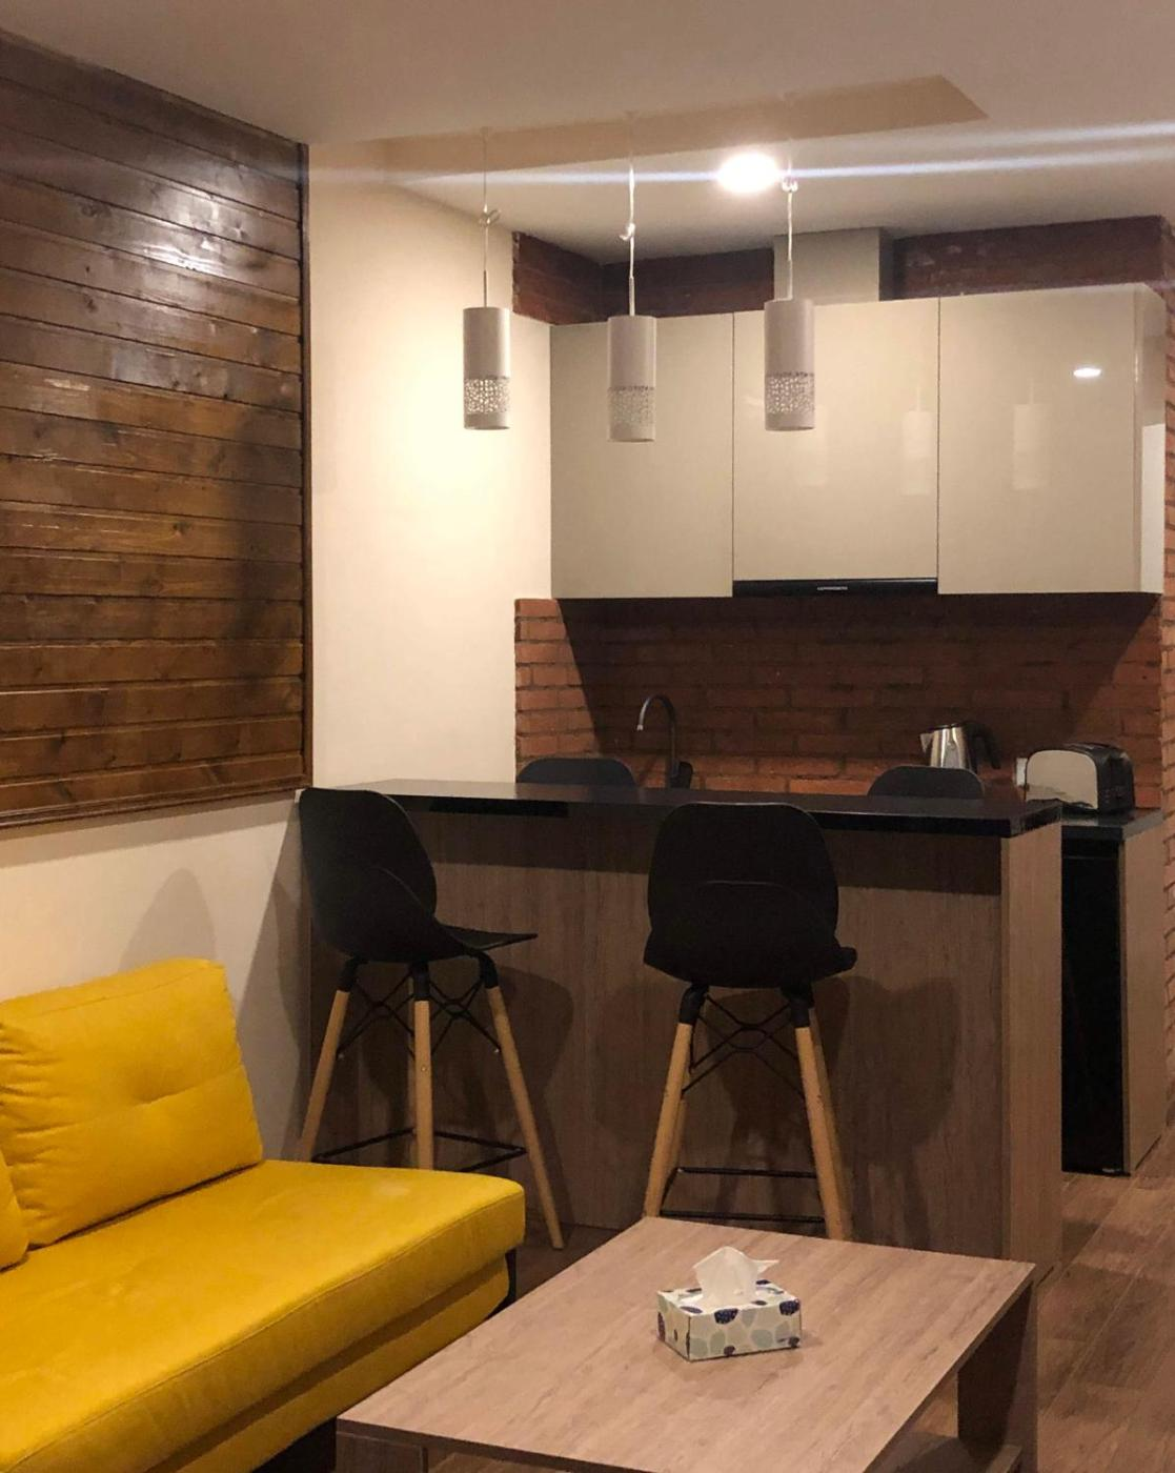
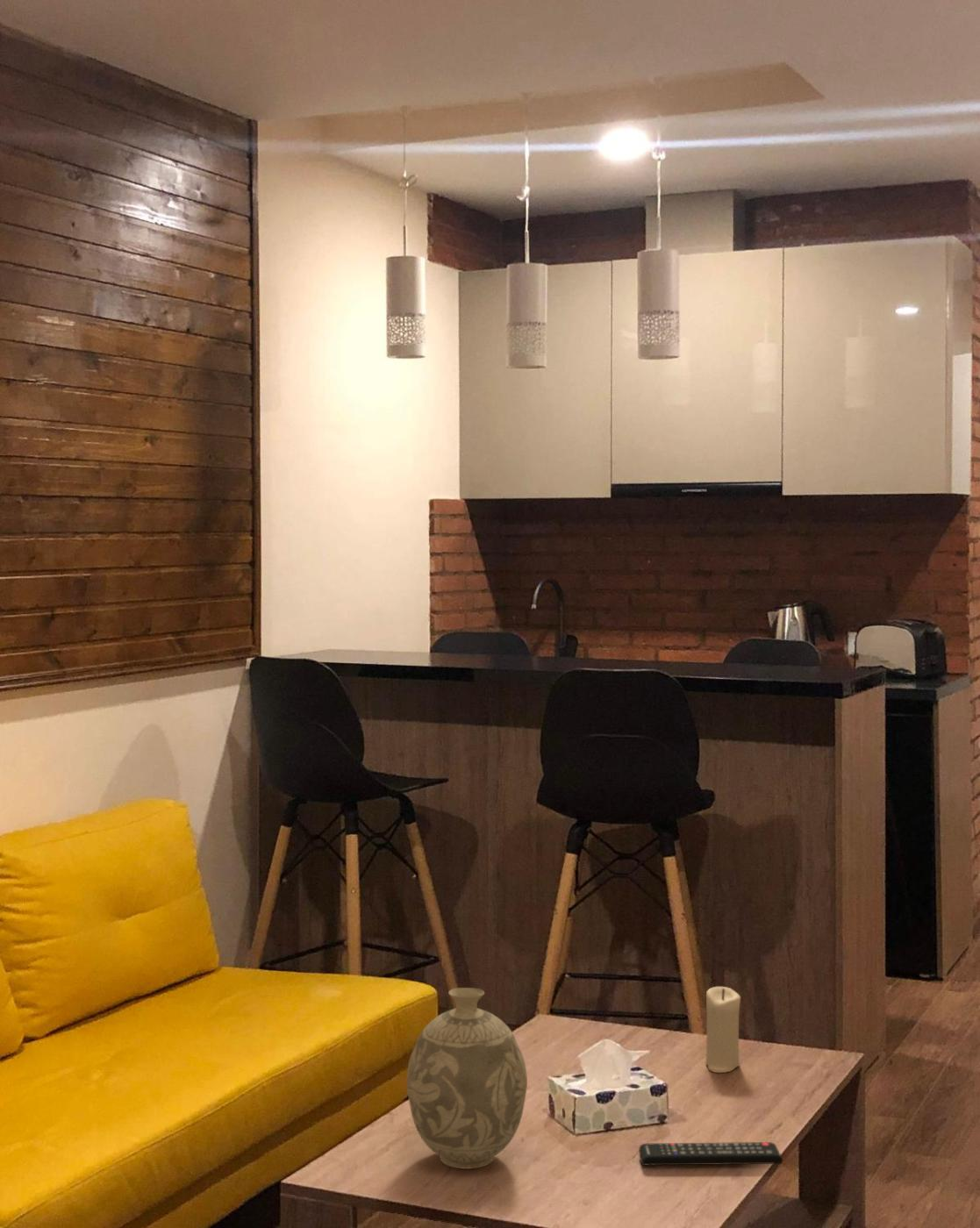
+ remote control (710, 1154)
+ candle (722, 1026)
+ decorative vase (467, 1074)
